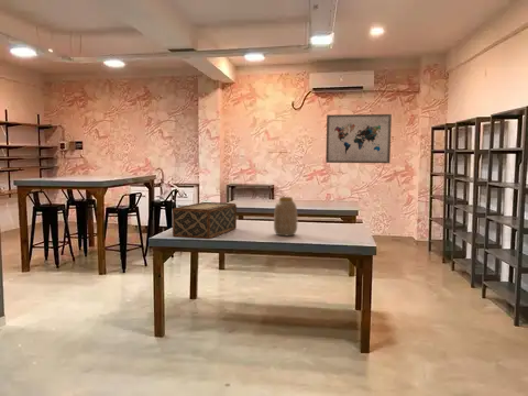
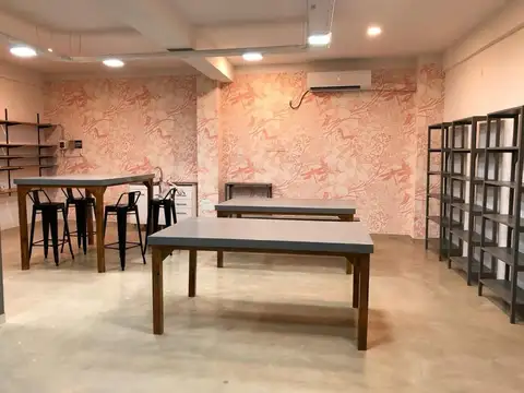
- wall art (358, 139)
- woven basket (206, 219)
- vase (285, 216)
